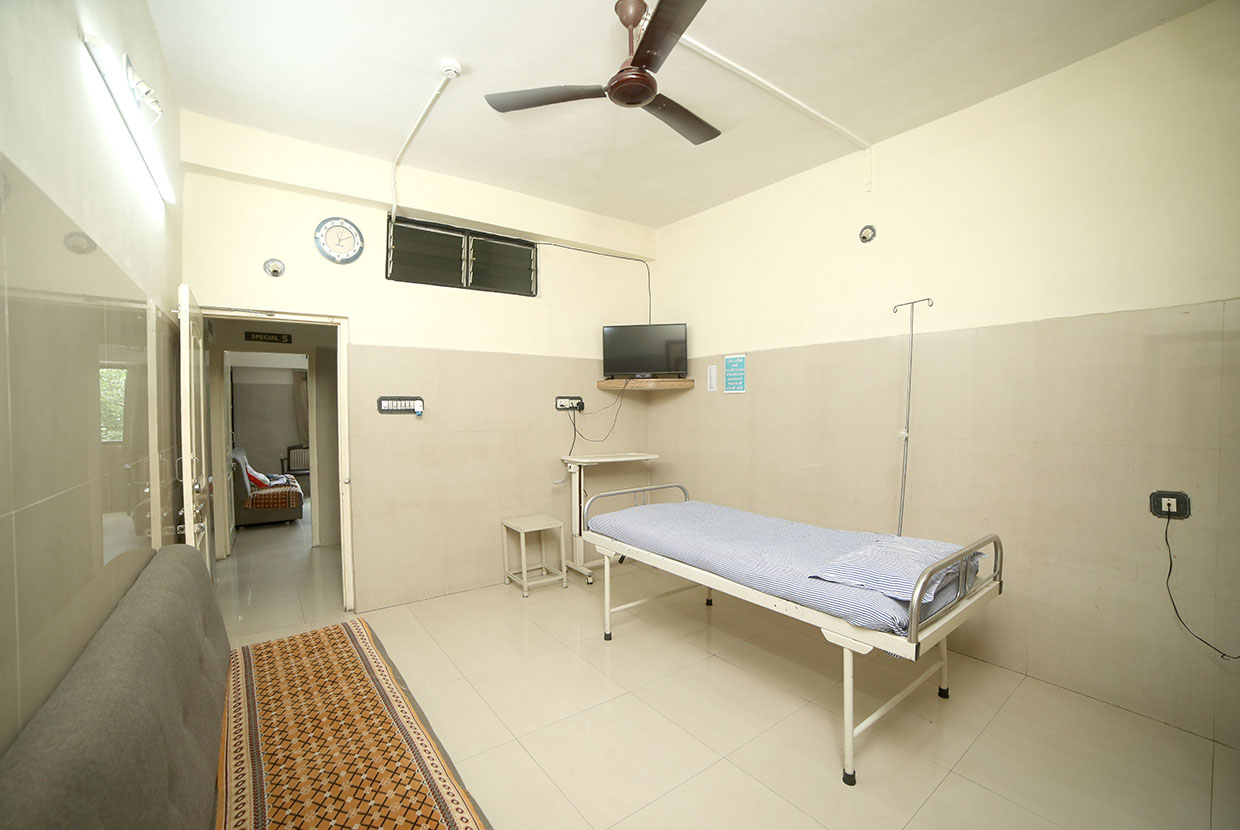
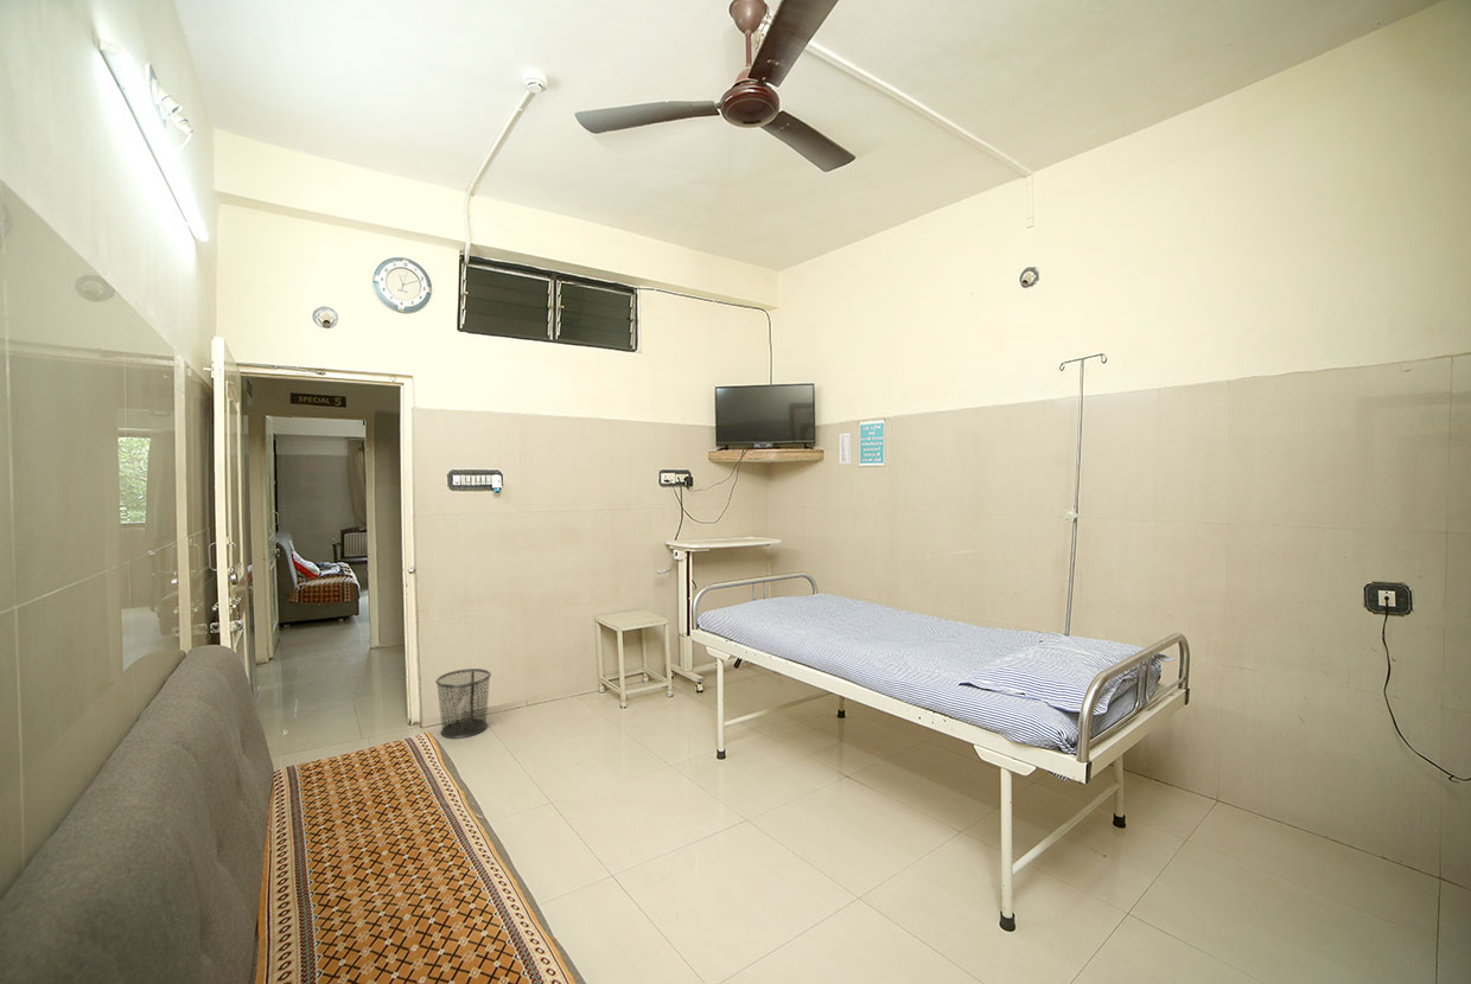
+ waste bin (464, 703)
